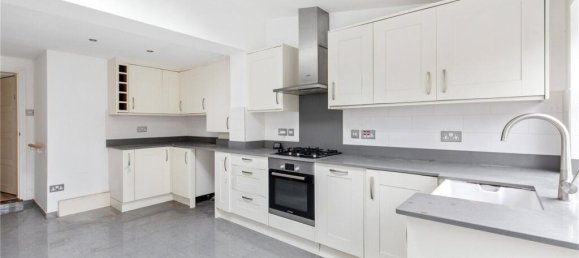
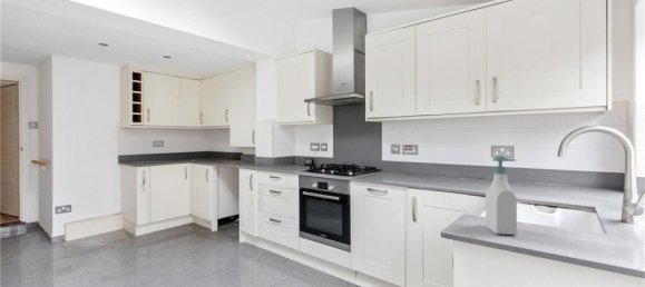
+ soap bottle (502, 192)
